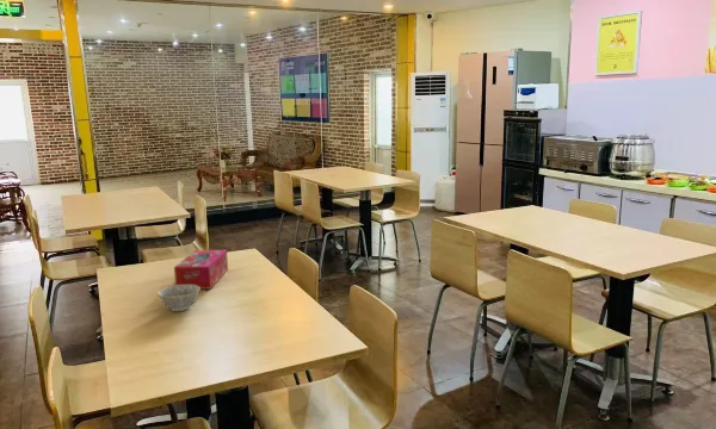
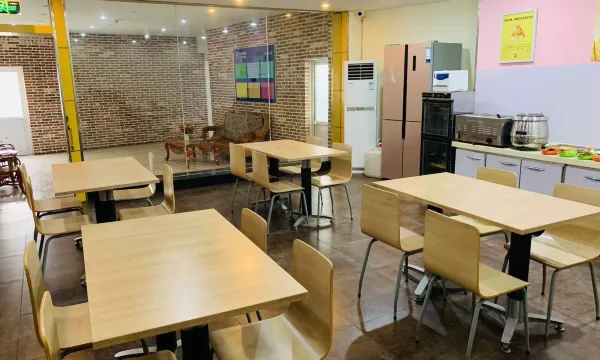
- tissue box (202, 268)
- bowl (179, 299)
